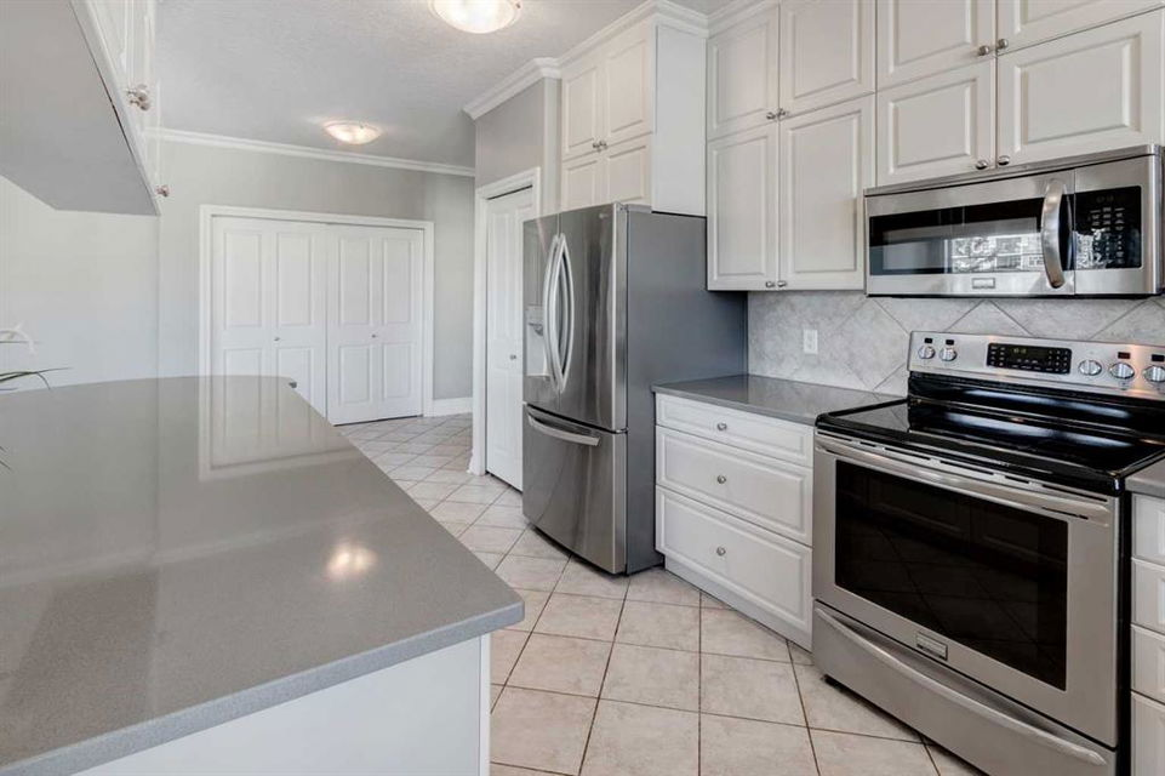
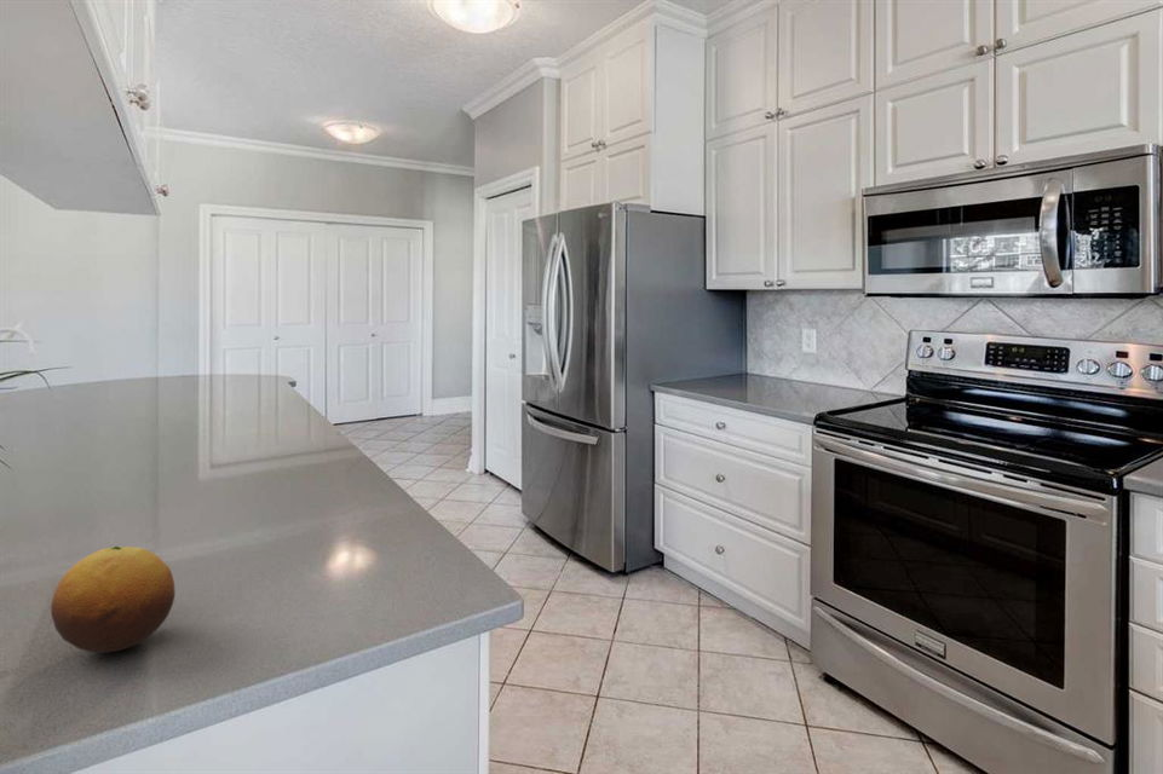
+ fruit (115, 597)
